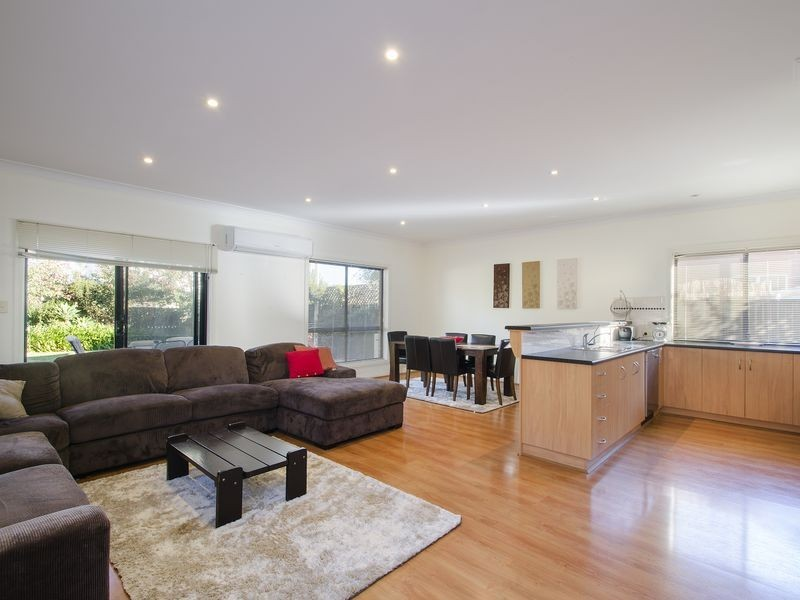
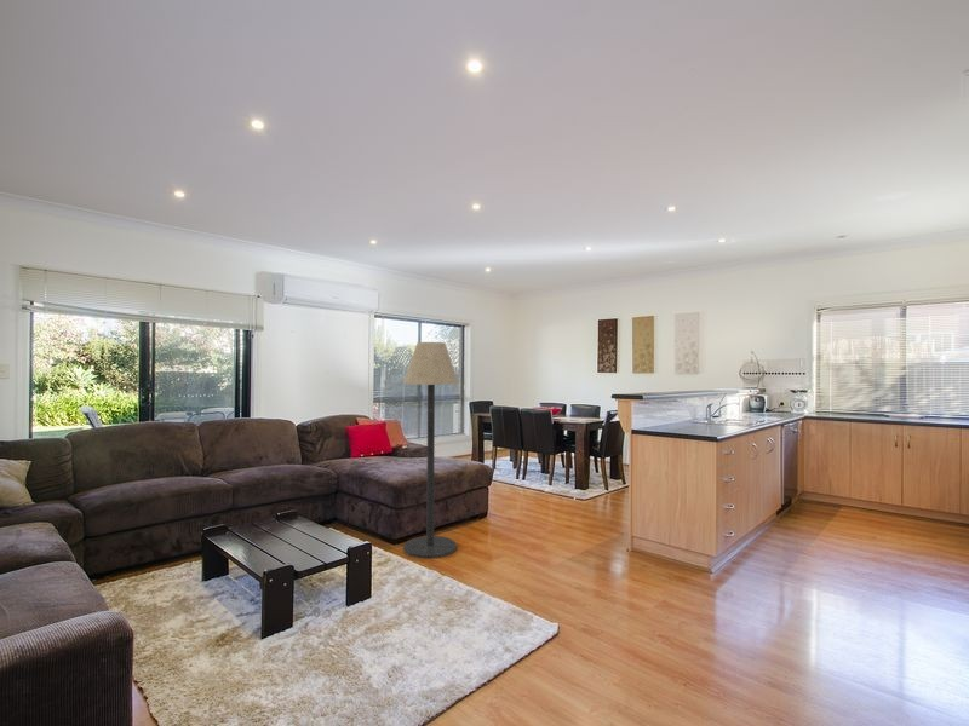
+ floor lamp (430, 445)
